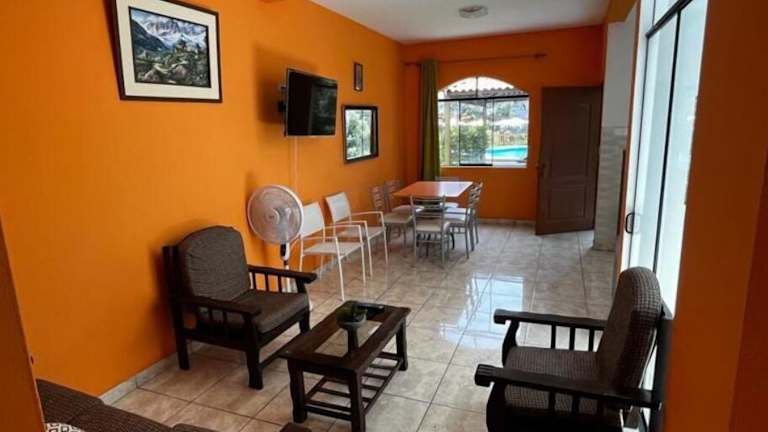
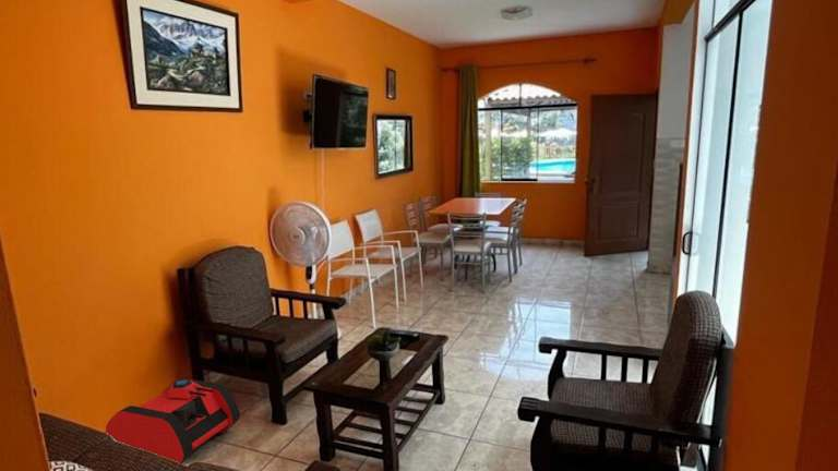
+ backpack (173, 413)
